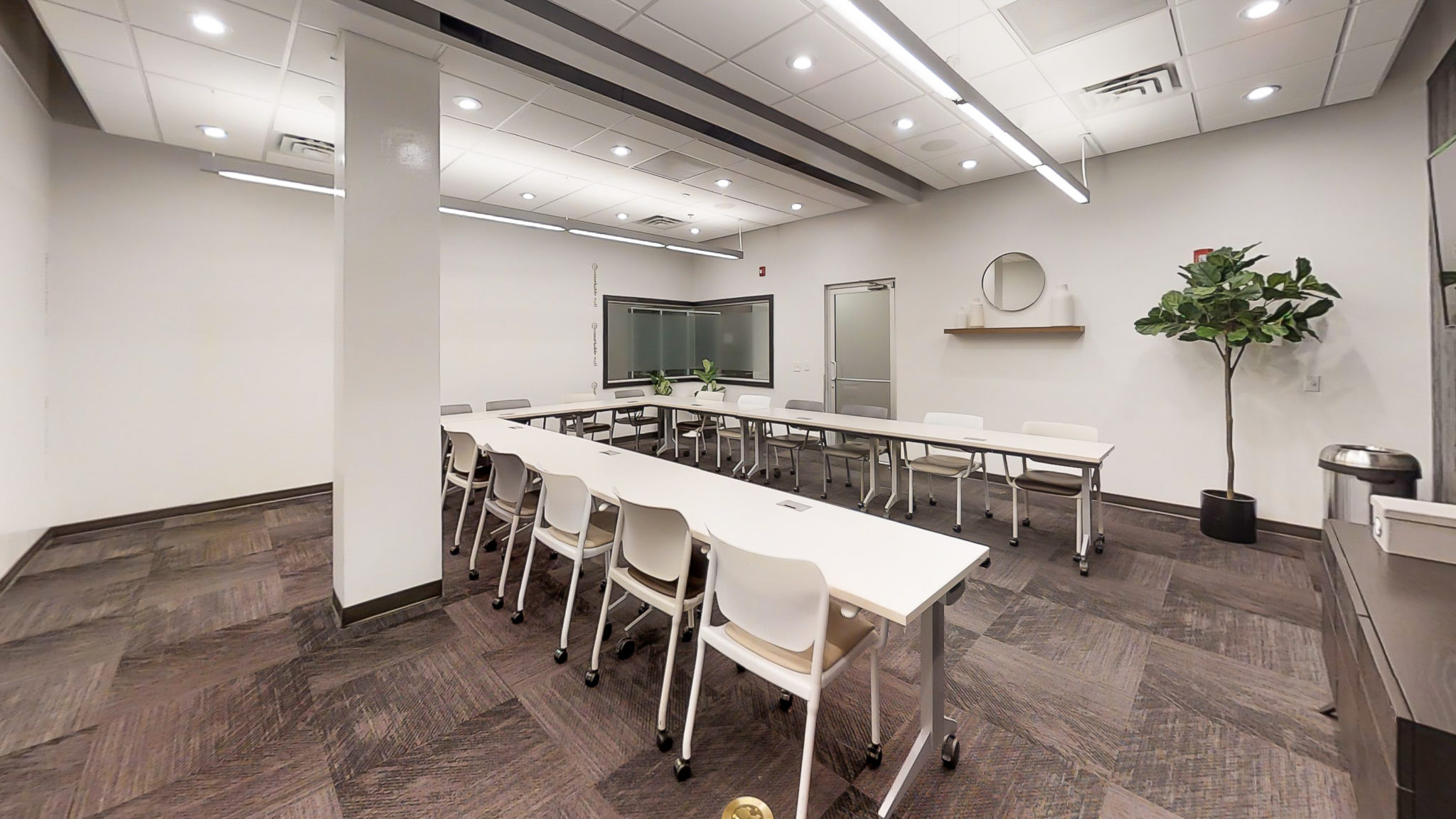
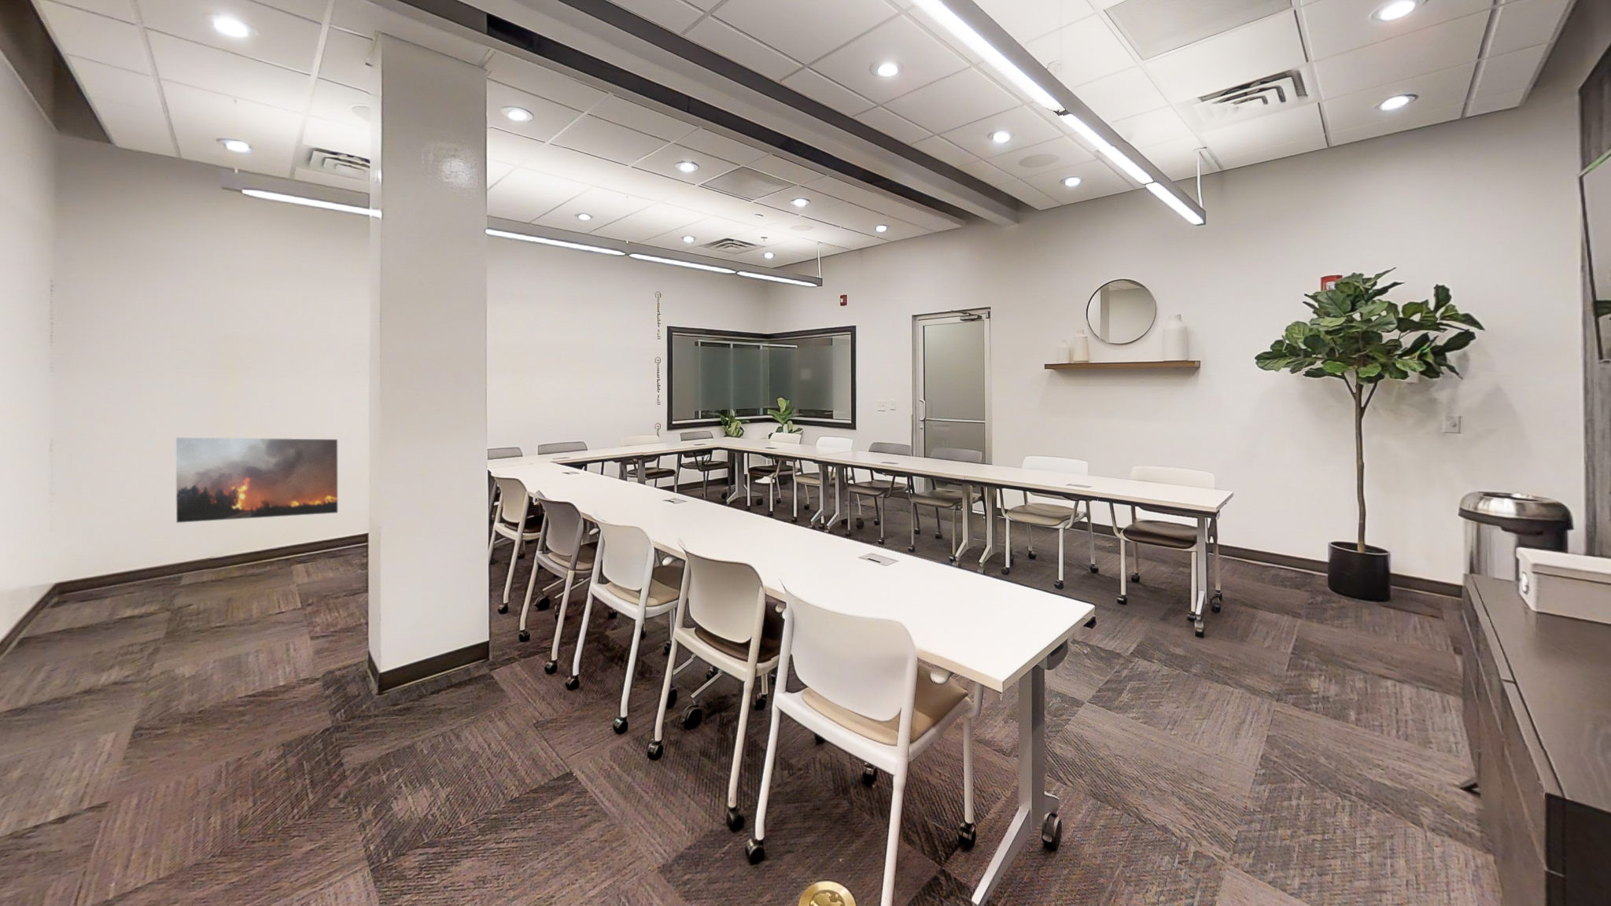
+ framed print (262, 478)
